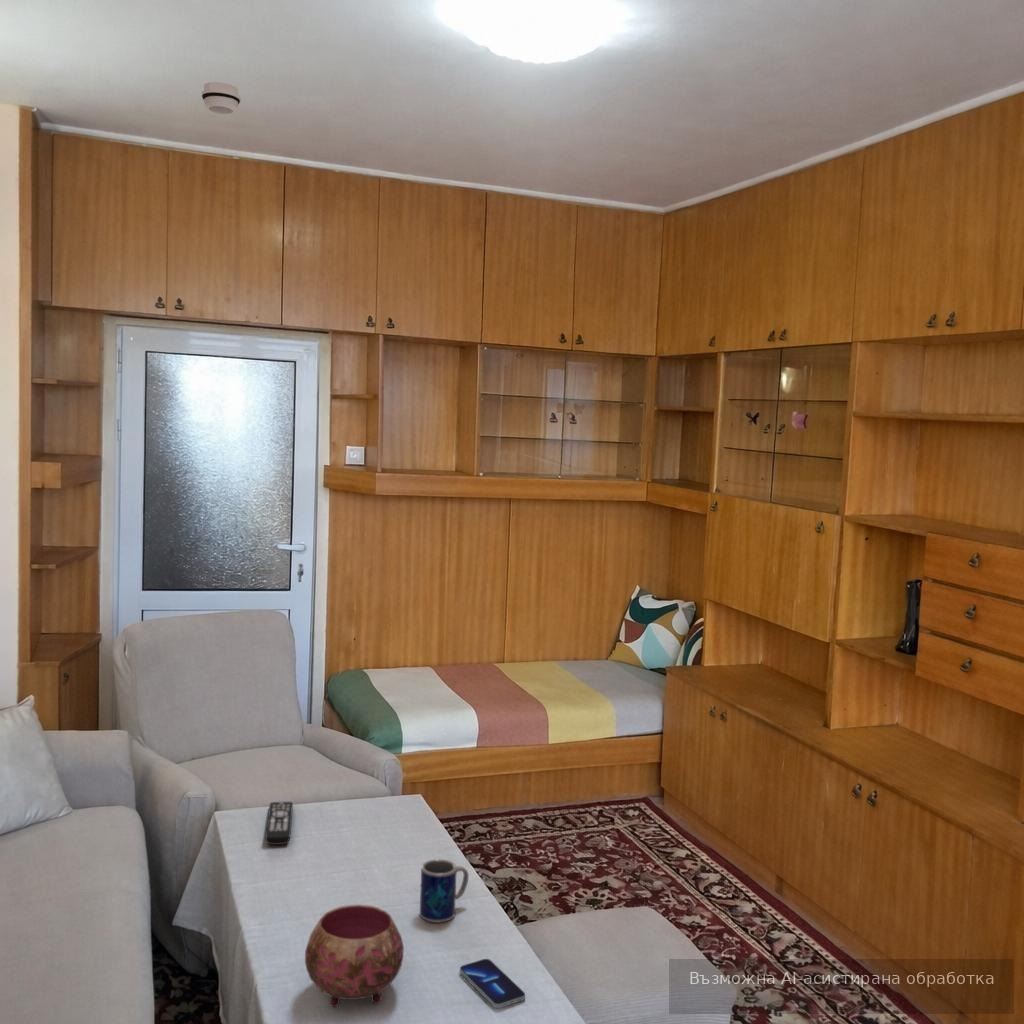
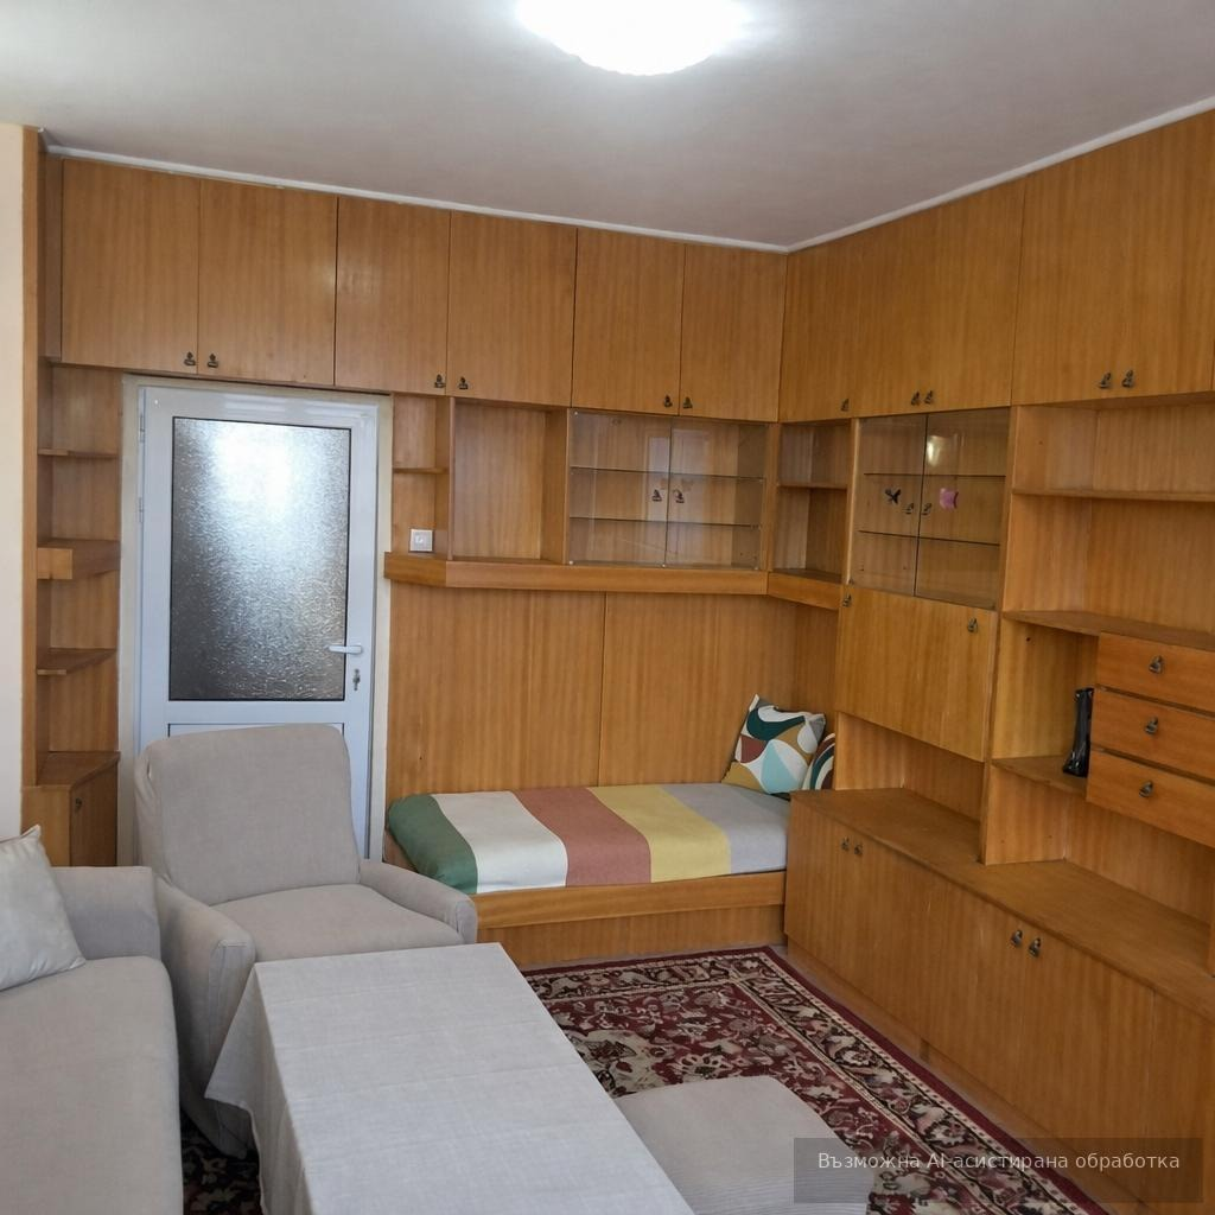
- smoke detector (221, 98)
- remote control (279, 822)
- smartphone (491, 982)
- mug (445, 888)
- bowl (354, 957)
